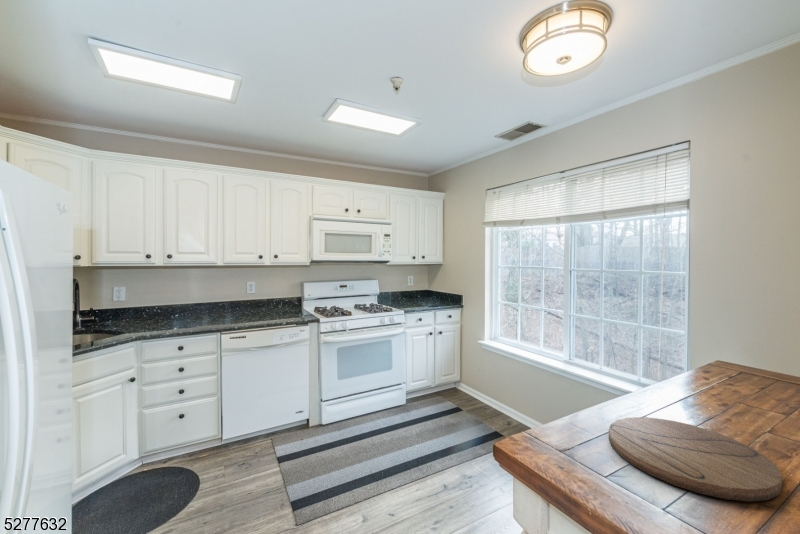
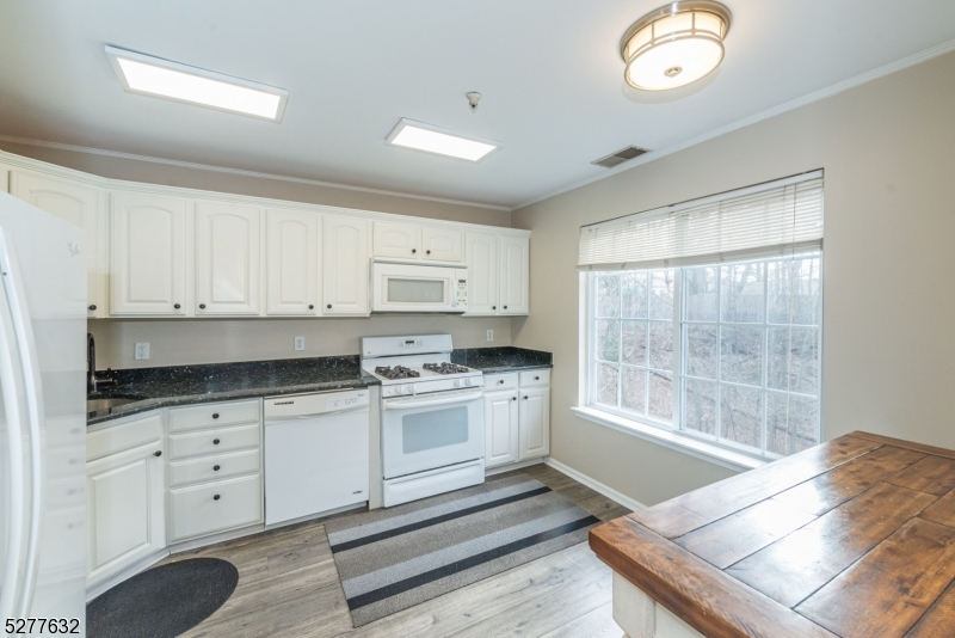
- cutting board (684, 451)
